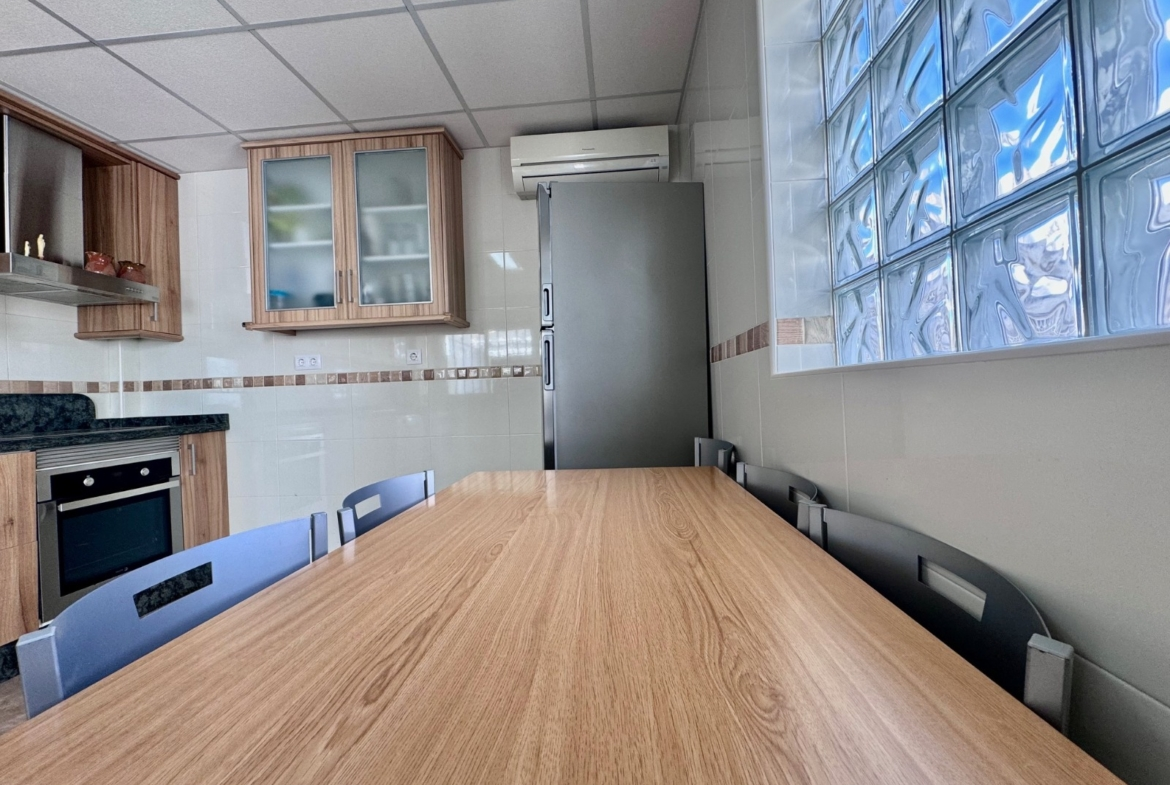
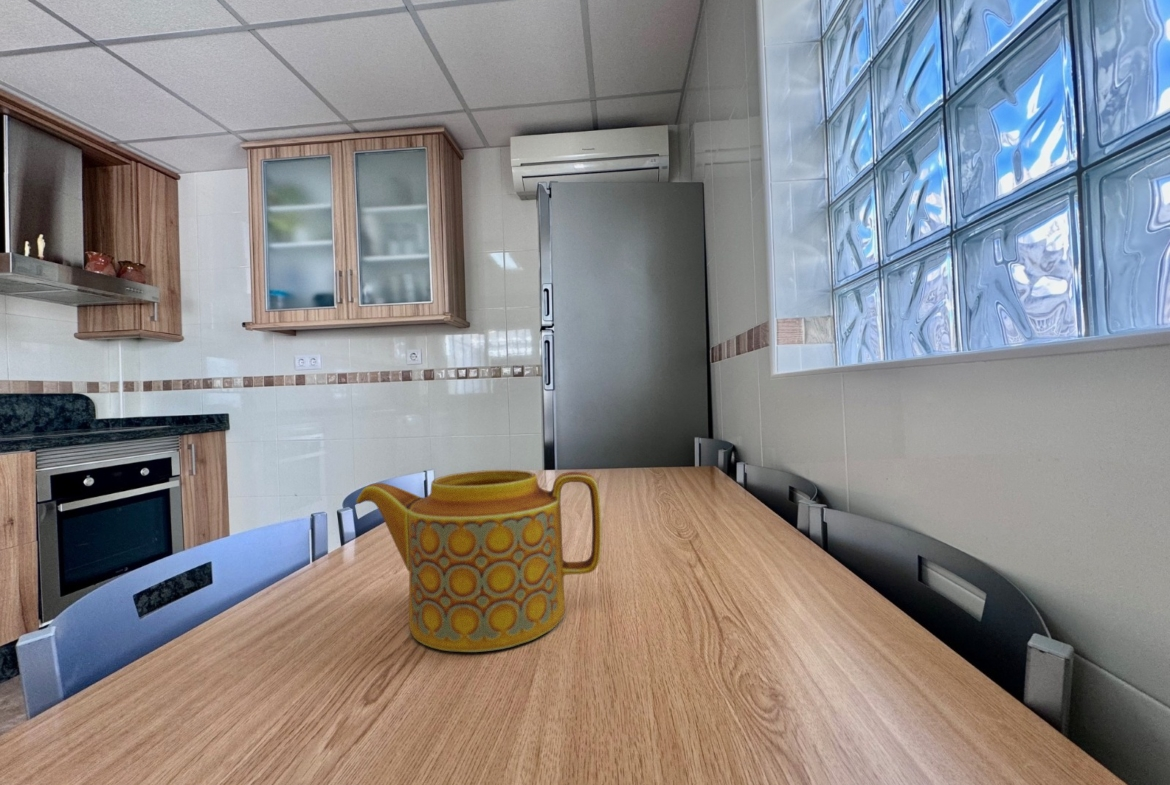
+ teapot (481, 545)
